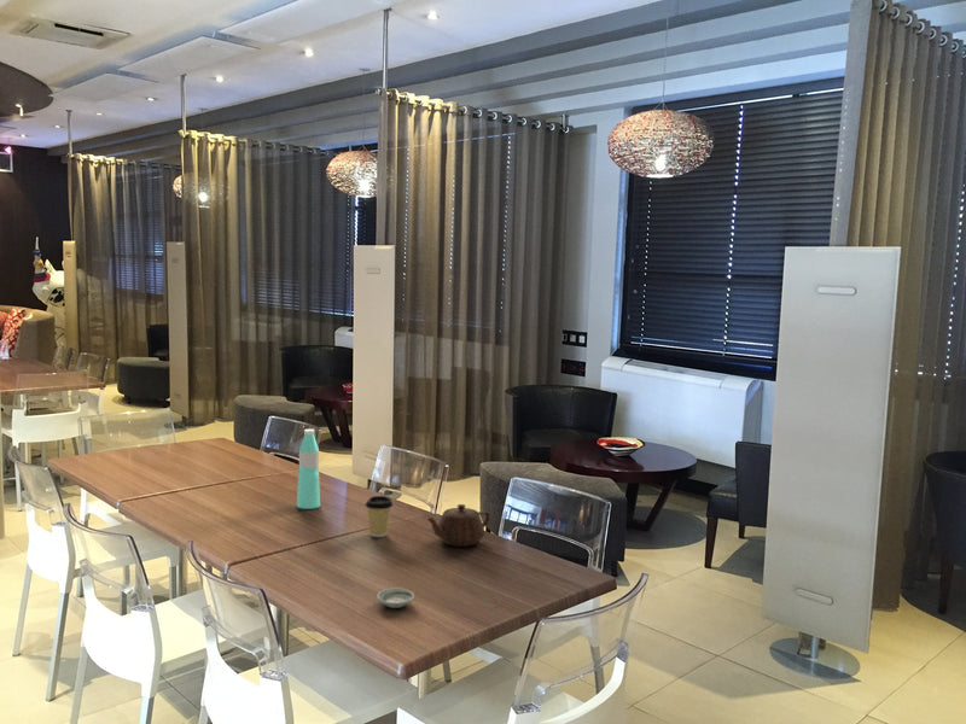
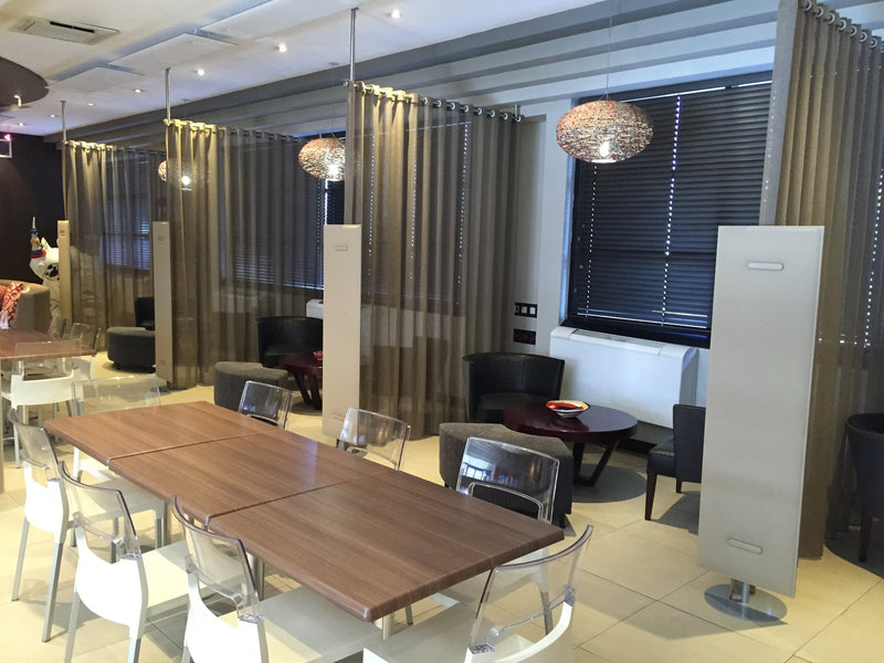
- saucer (395, 600)
- teapot (458, 524)
- water bottle (308, 467)
- coffee cup (378, 516)
